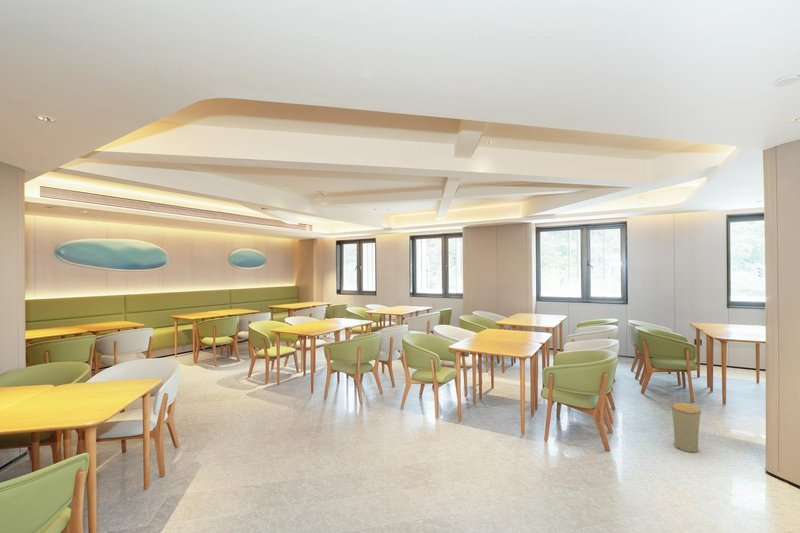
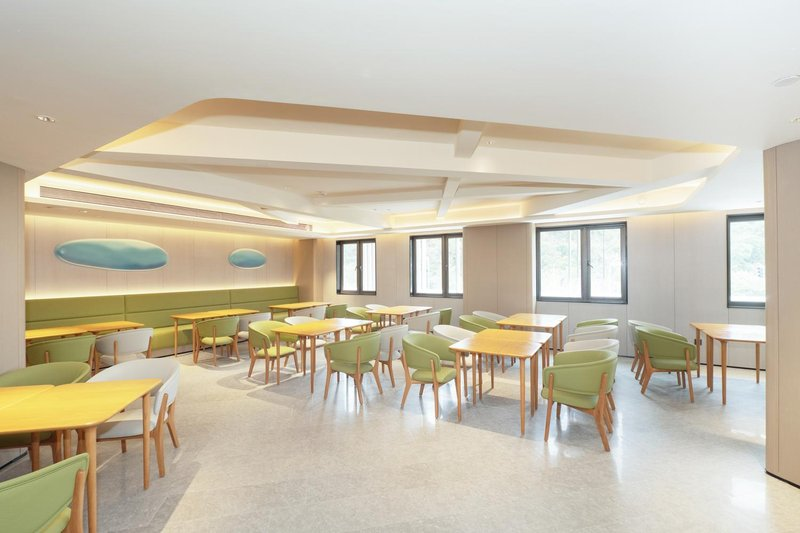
- trash can (685, 426)
